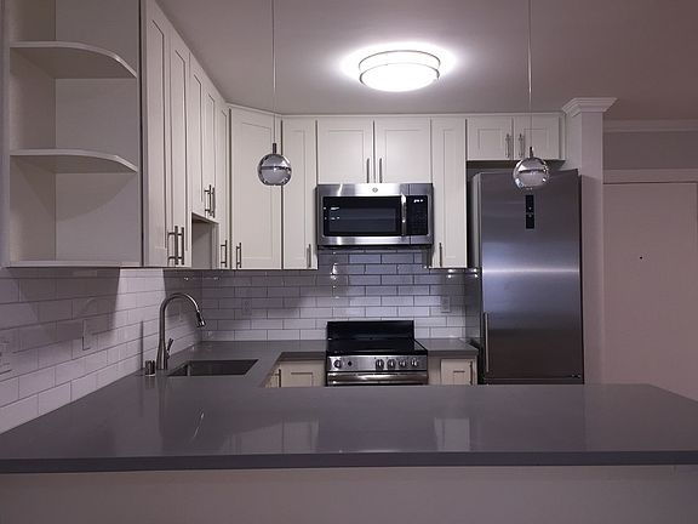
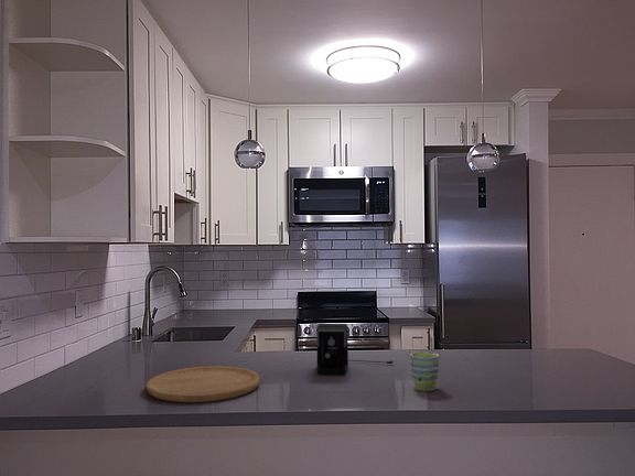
+ mug (424, 369)
+ coffee maker (347, 347)
+ cutting board (204, 382)
